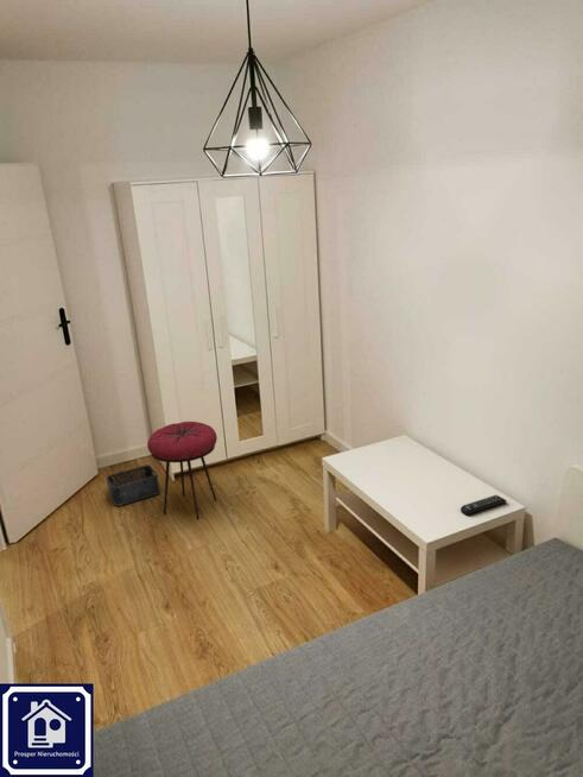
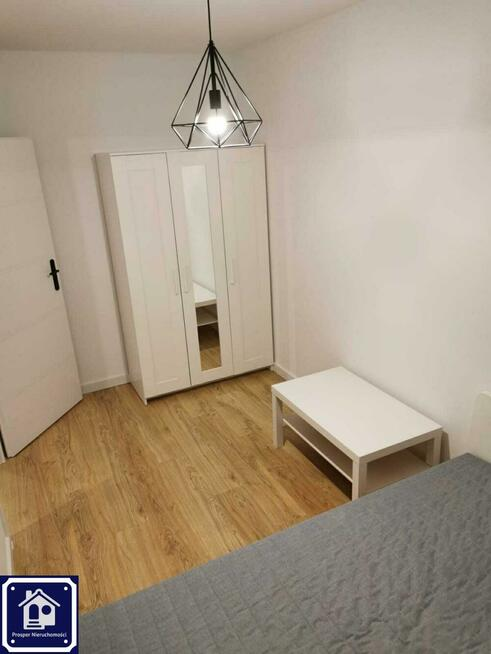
- remote control (483, 504)
- stool (188, 467)
- storage bin (133, 485)
